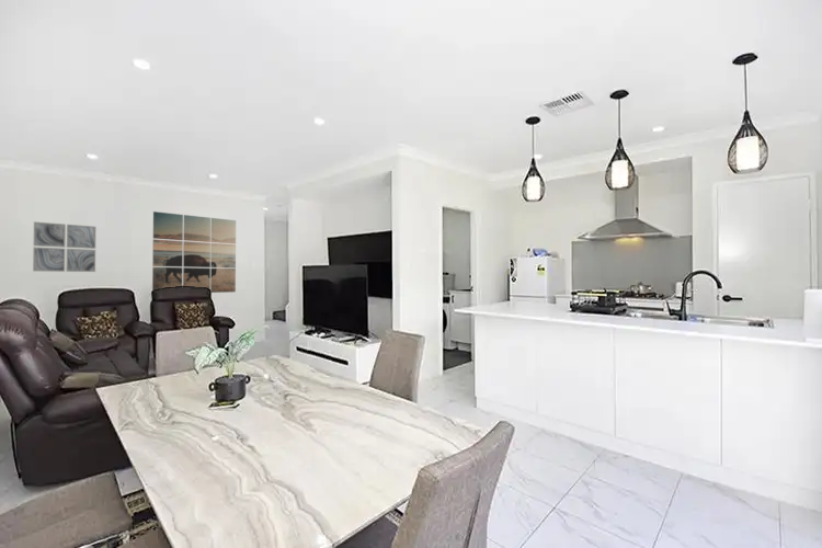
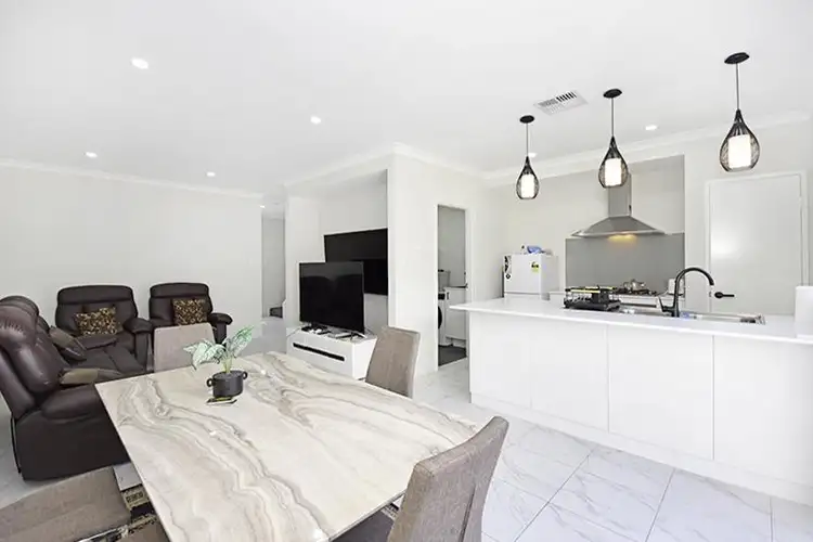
- wall art (196, 254)
- wall art (67, 247)
